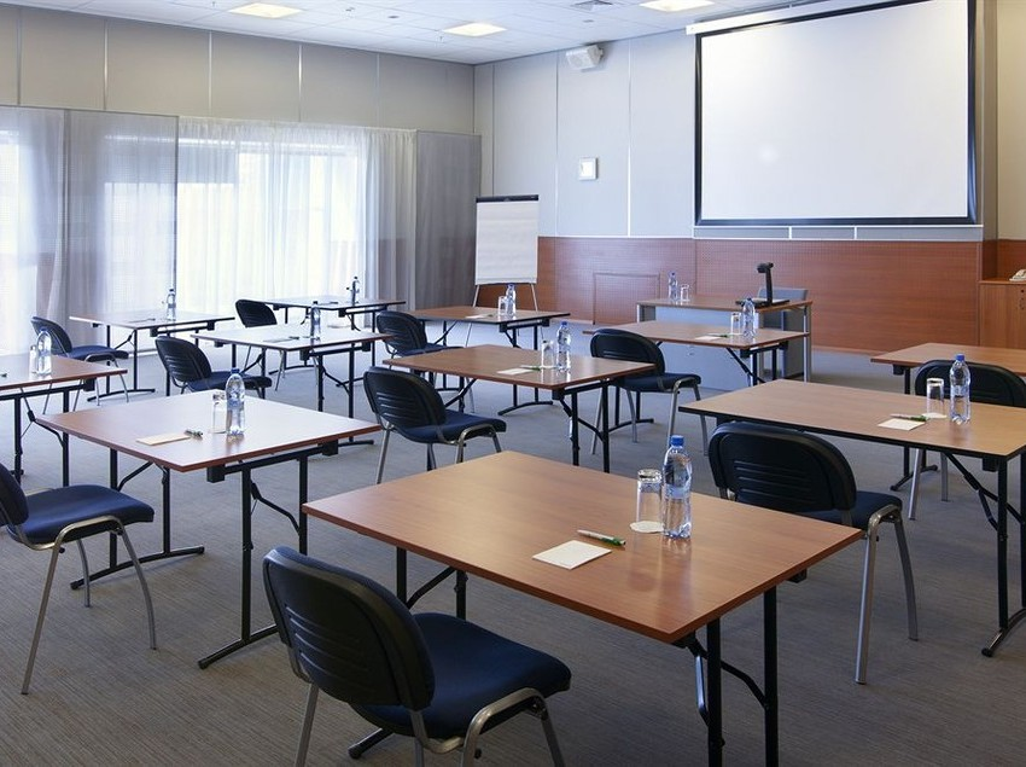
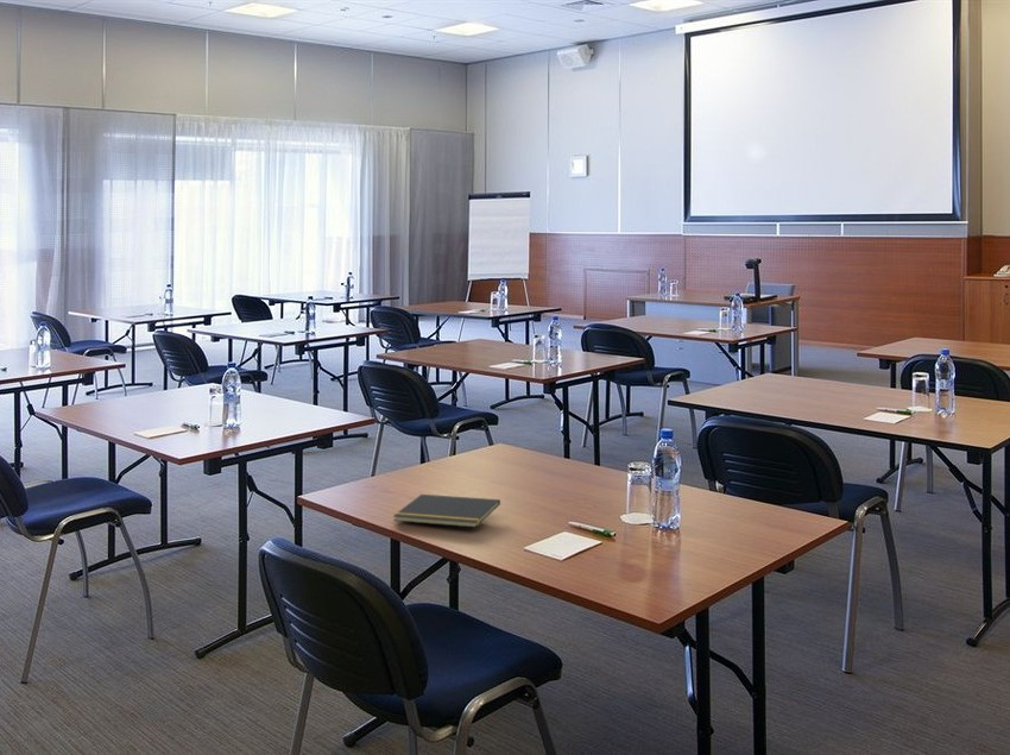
+ notepad (447, 510)
